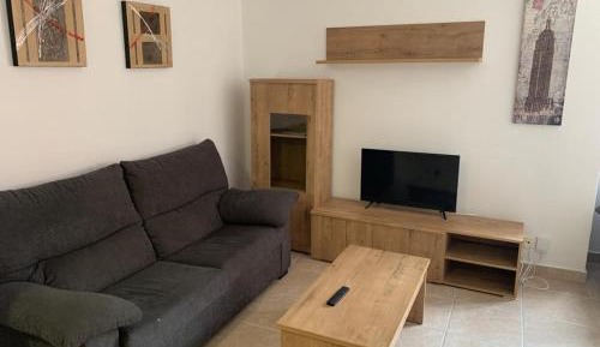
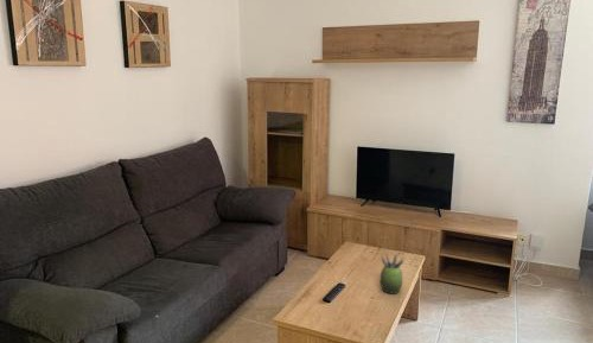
+ succulent plant (391, 273)
